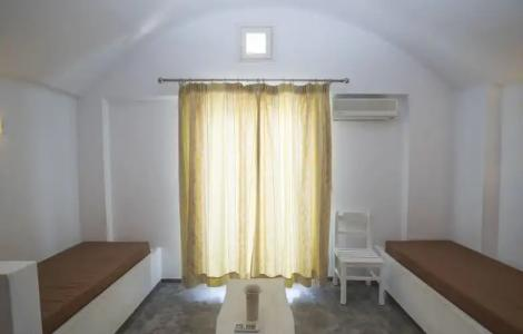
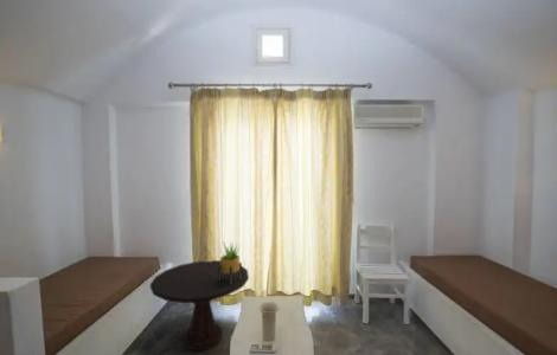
+ side table (201, 308)
+ potted plant (230, 259)
